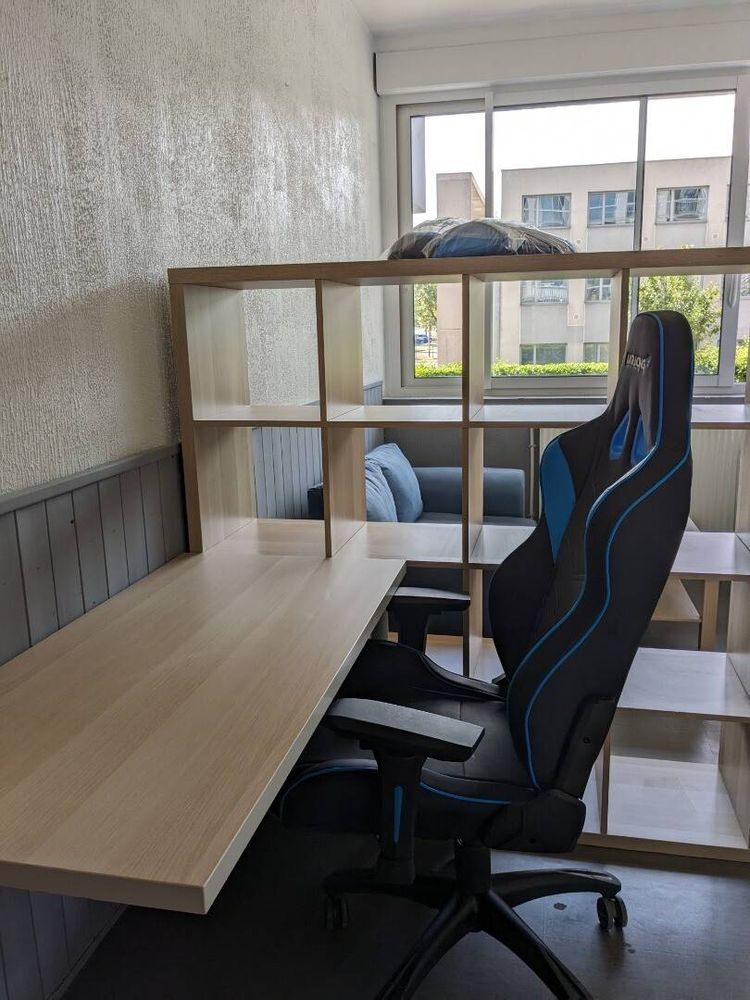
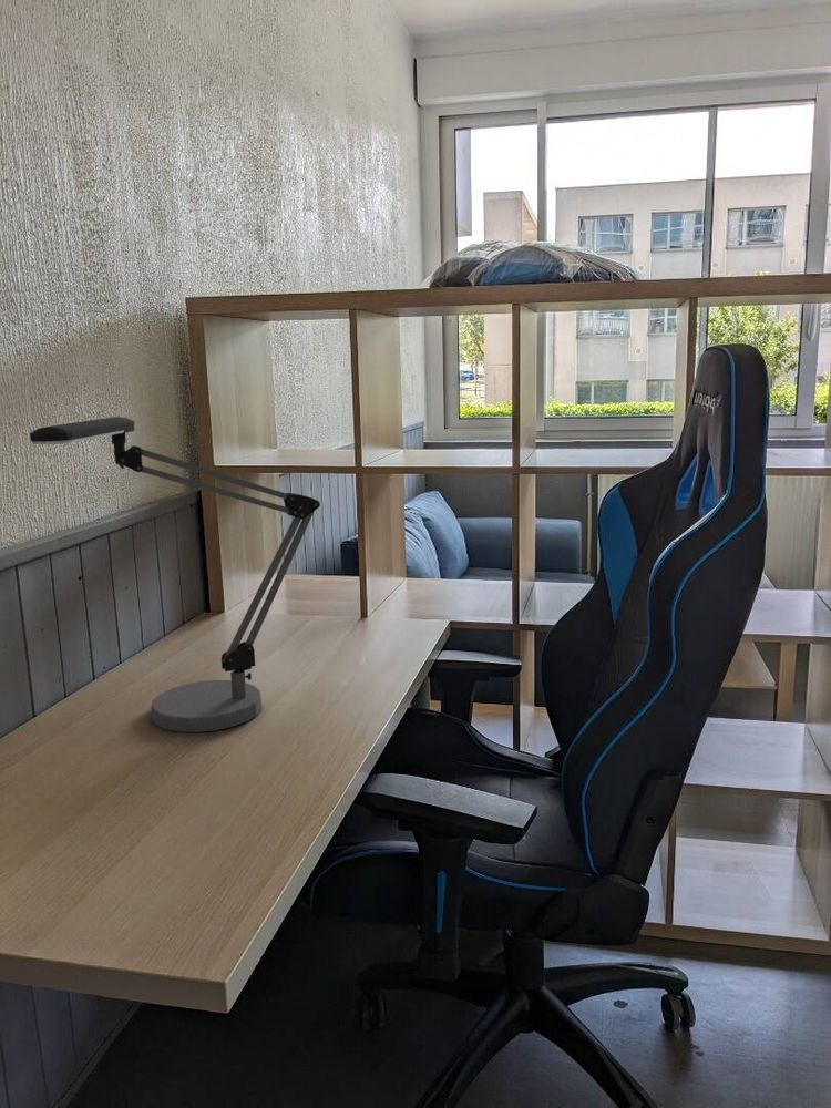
+ desk lamp (249, 606)
